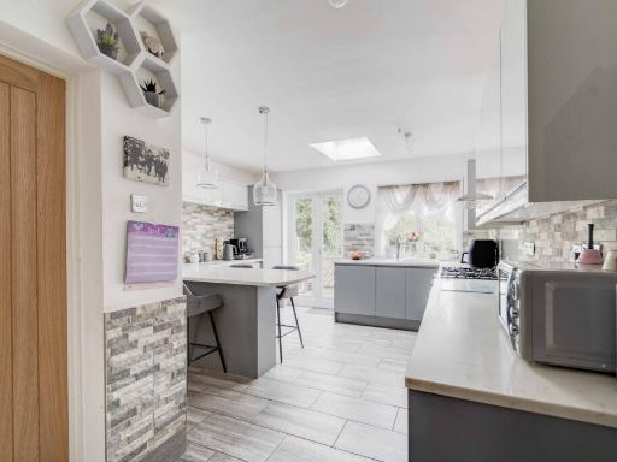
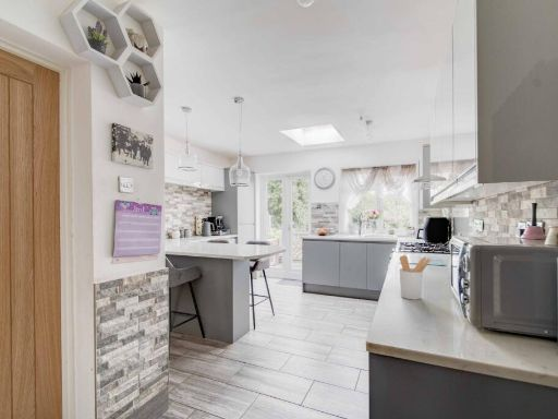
+ utensil holder (415, 276)
